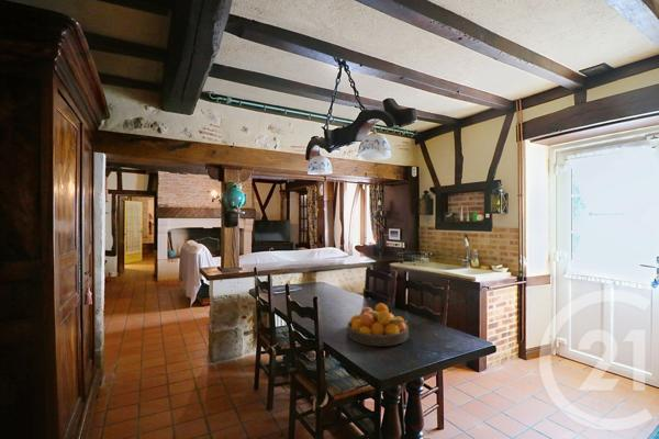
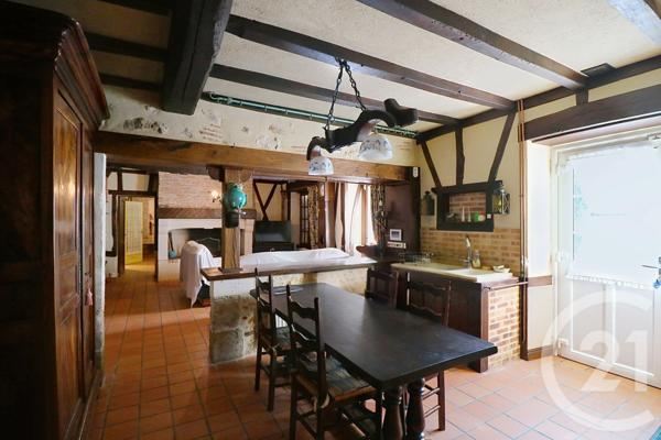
- fruit bowl (377, 320)
